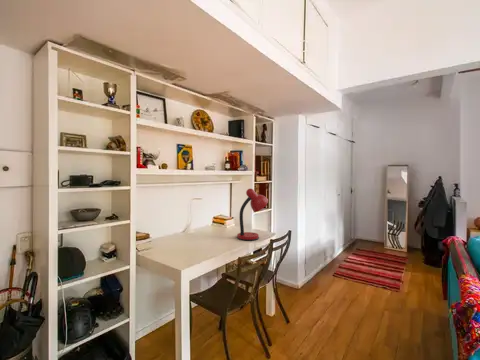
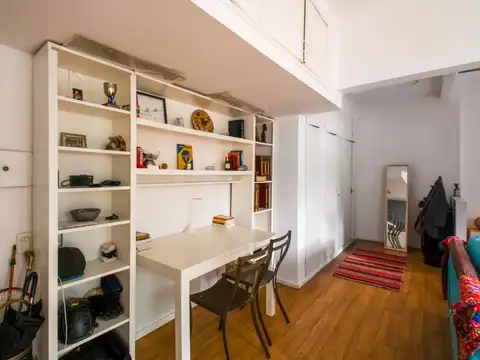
- desk lamp (254, 211)
